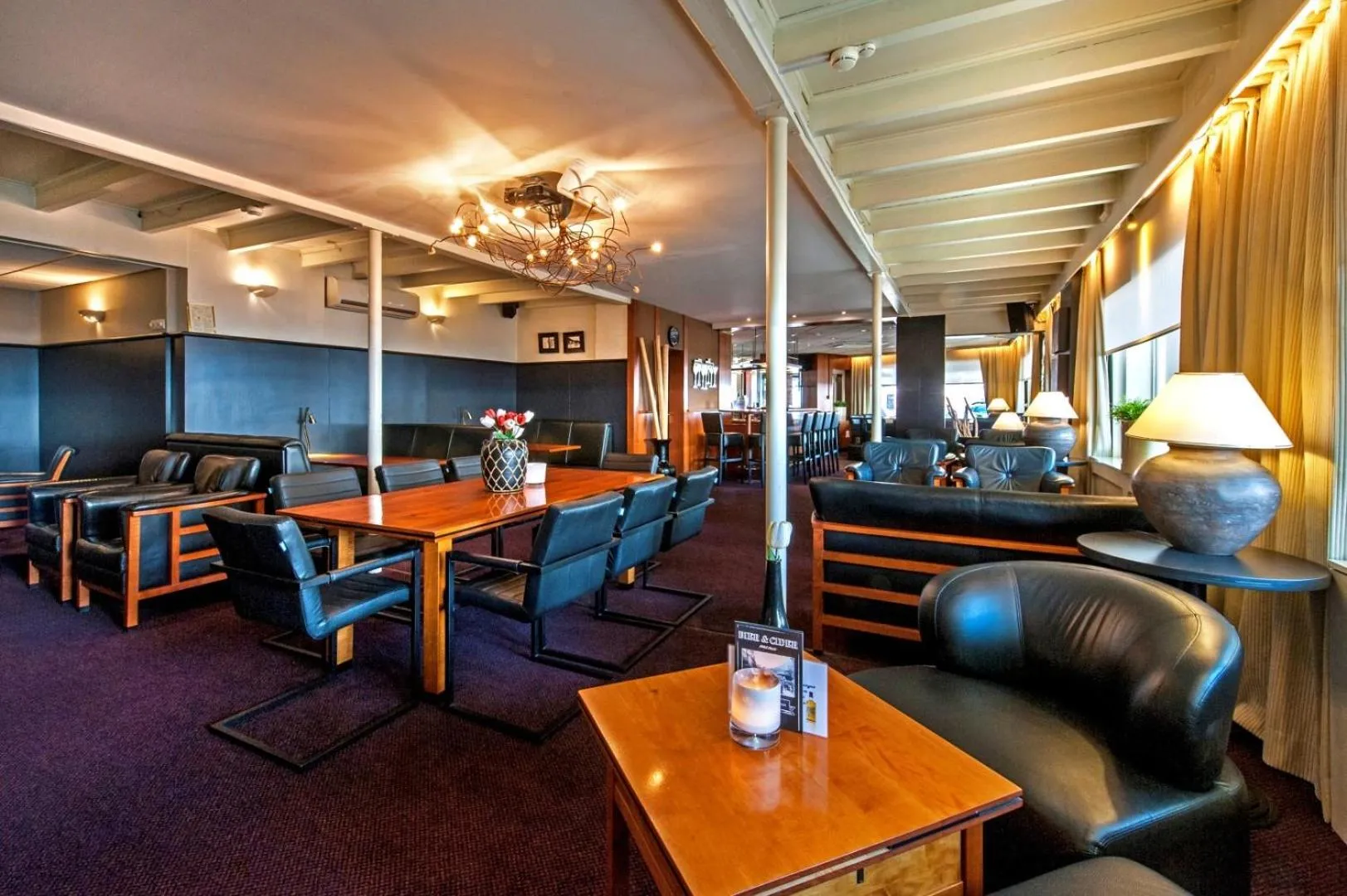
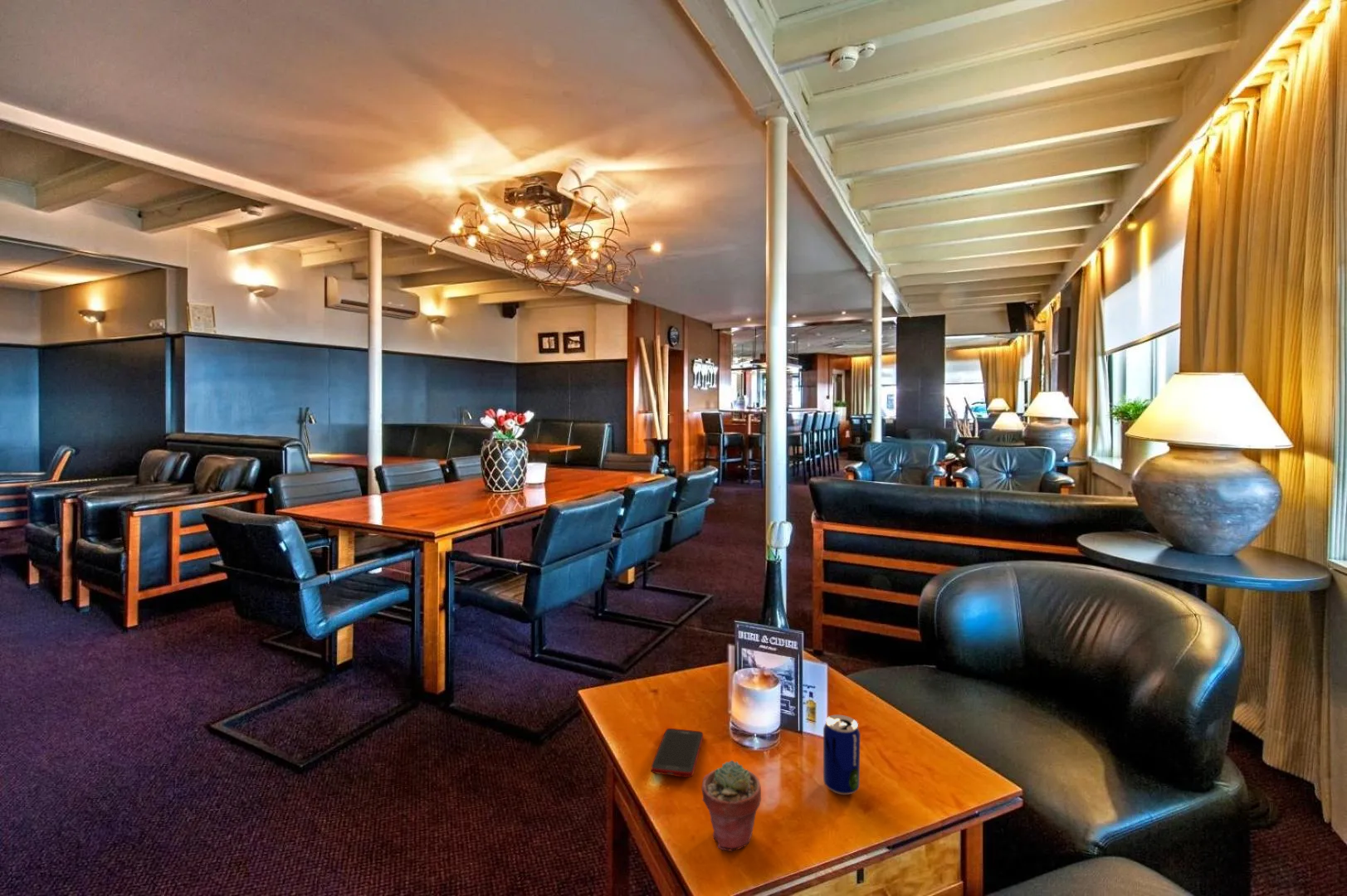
+ cell phone (678, 751)
+ beer can (841, 752)
+ potted succulent (731, 799)
